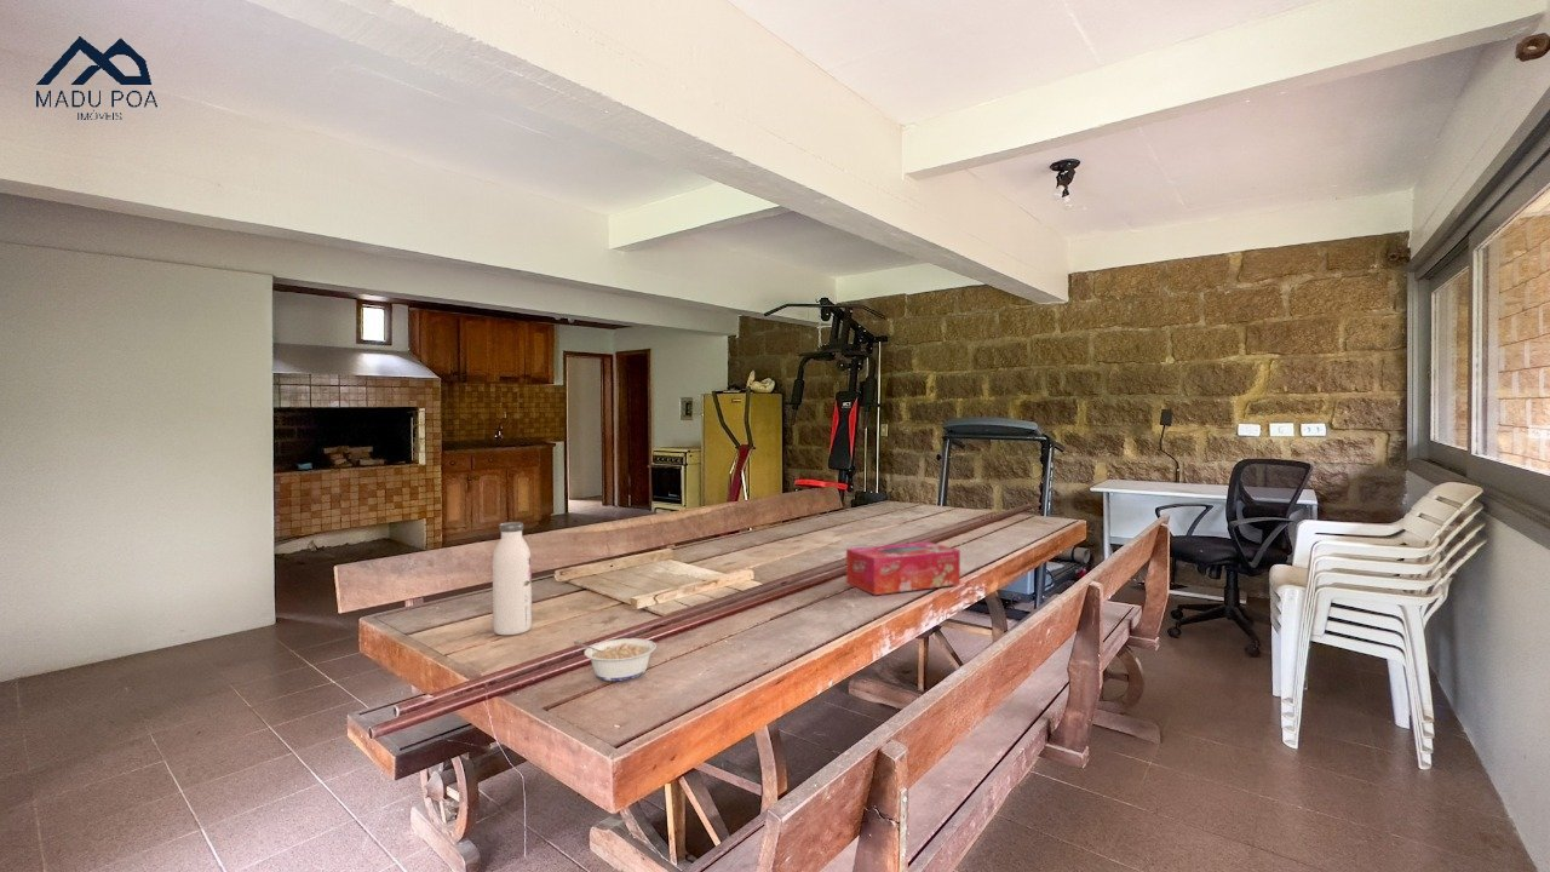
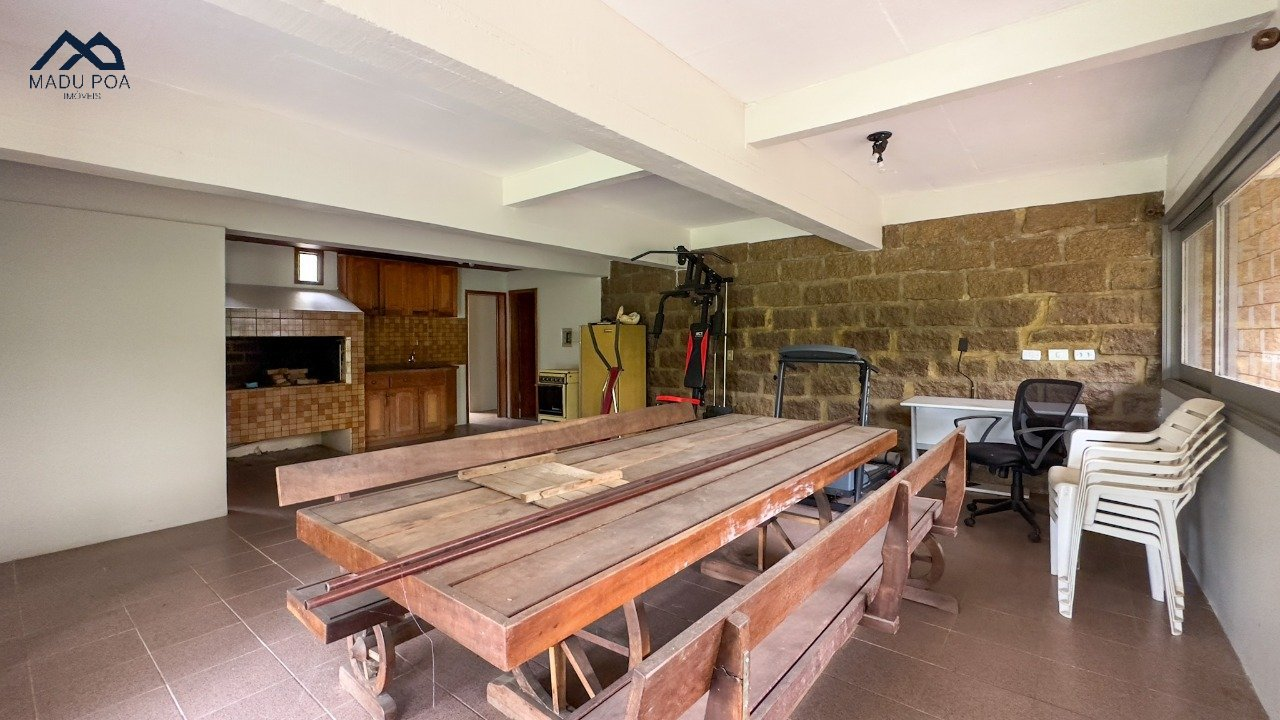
- water bottle (511, 576)
- tissue box (902, 566)
- legume (618, 658)
